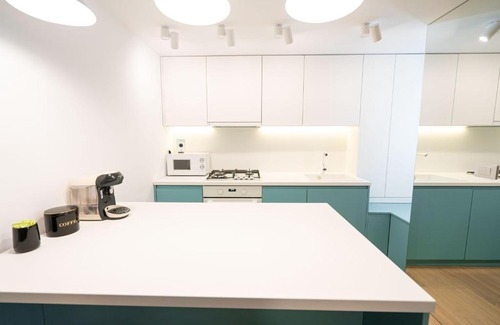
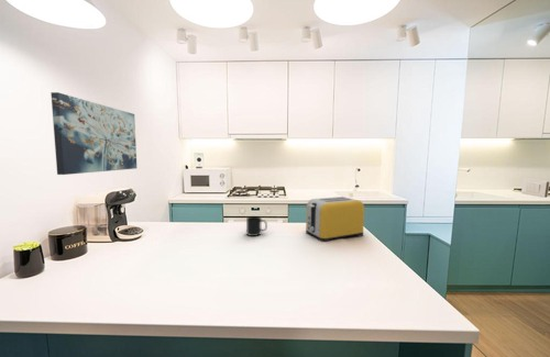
+ toaster (333, 216)
+ wall art (102, 138)
+ mug (256, 225)
